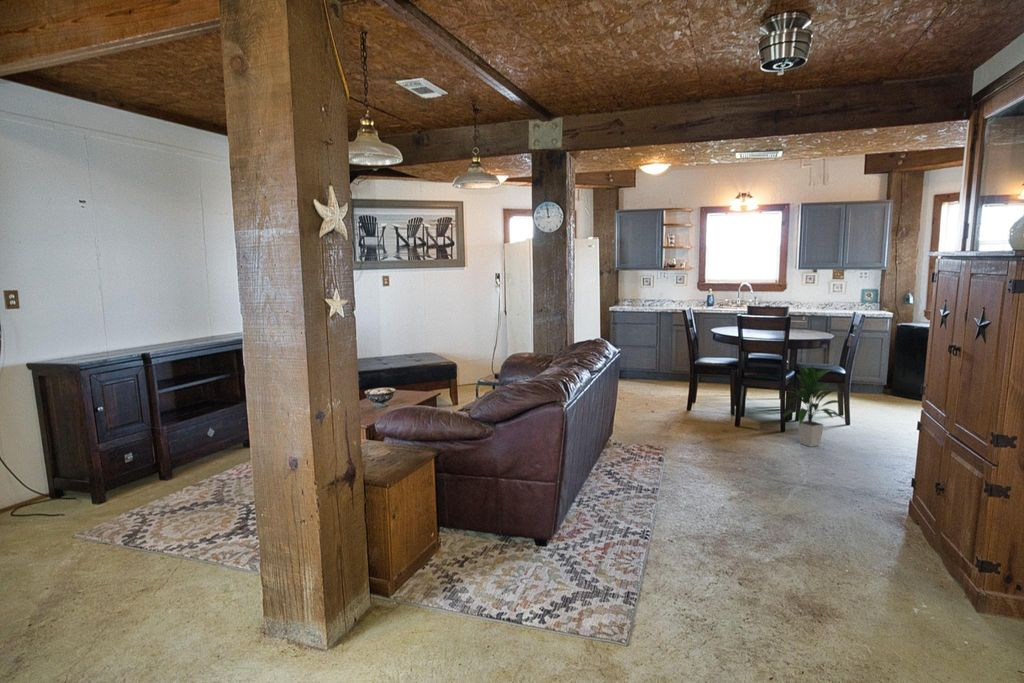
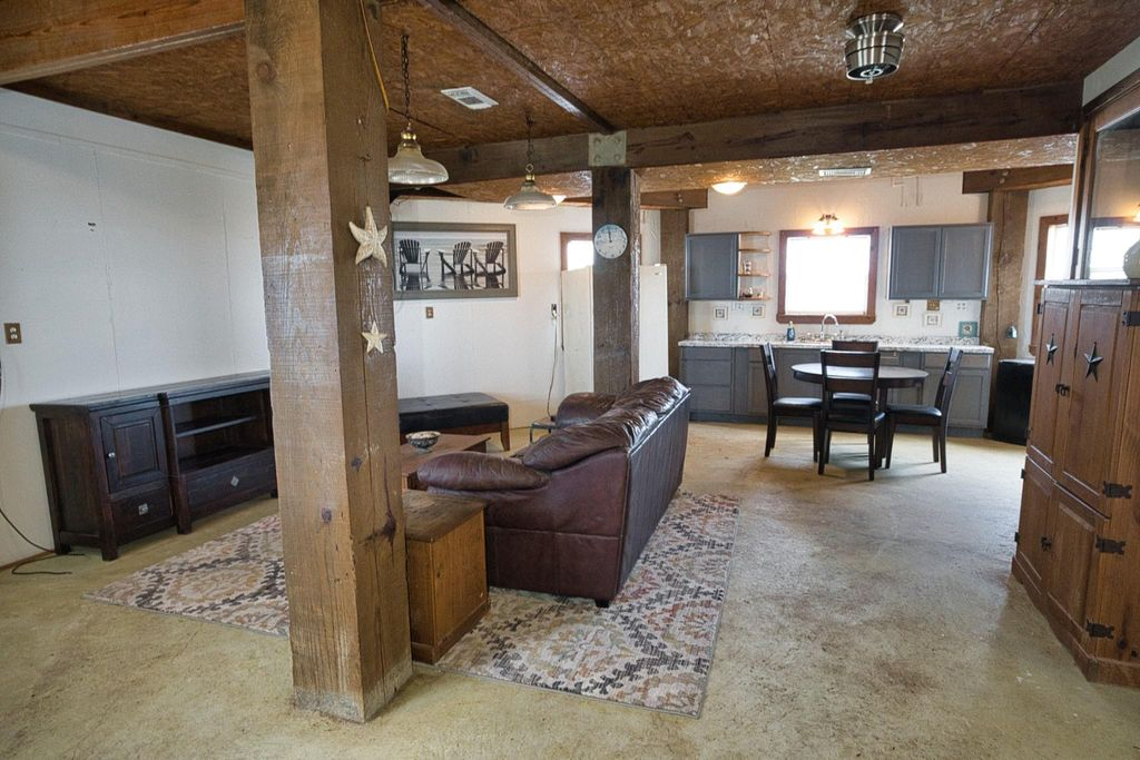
- indoor plant (809, 403)
